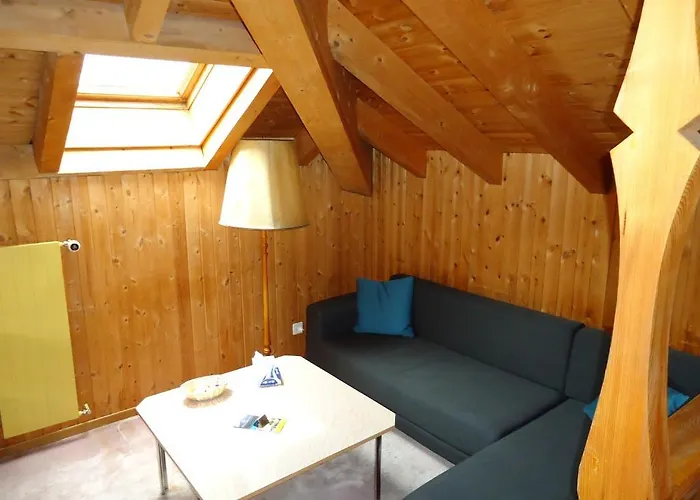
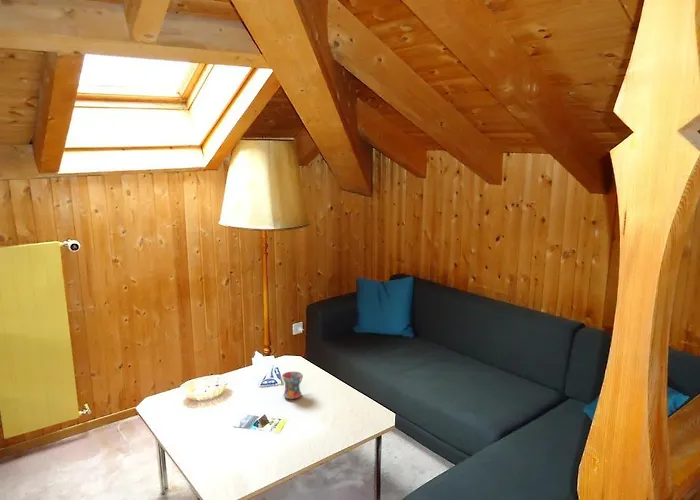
+ mug (294, 384)
